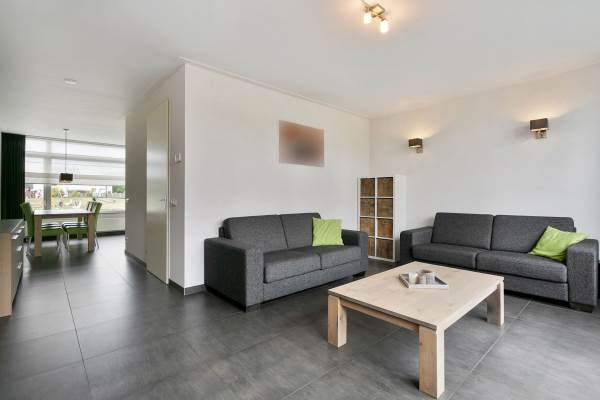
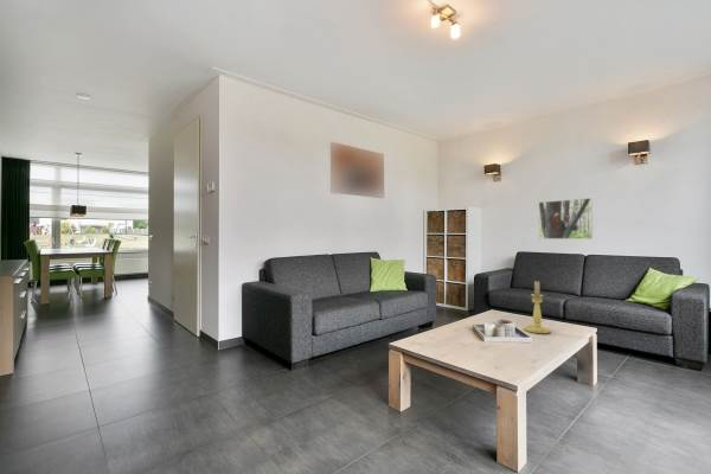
+ candle holder (537, 305)
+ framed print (564, 219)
